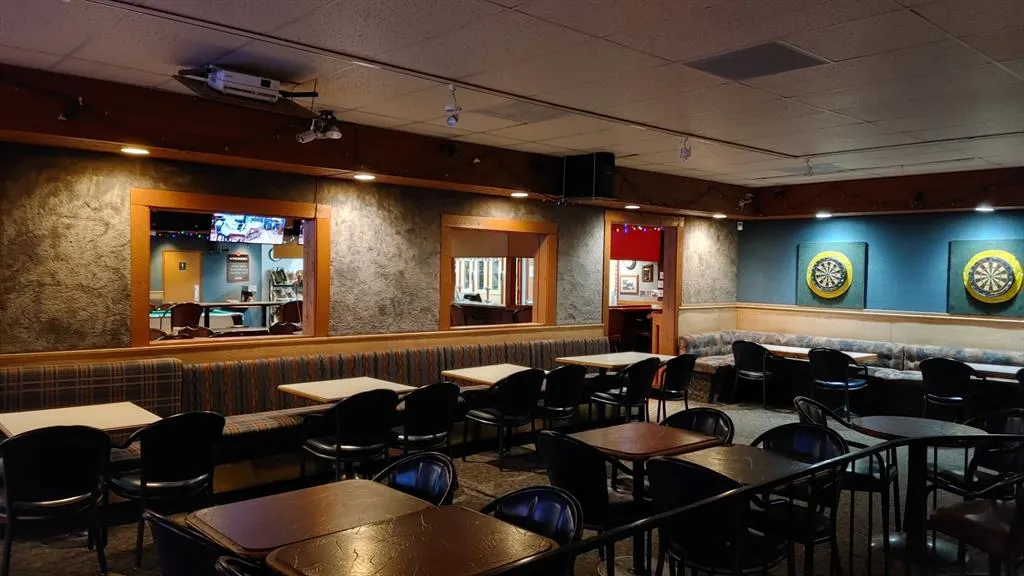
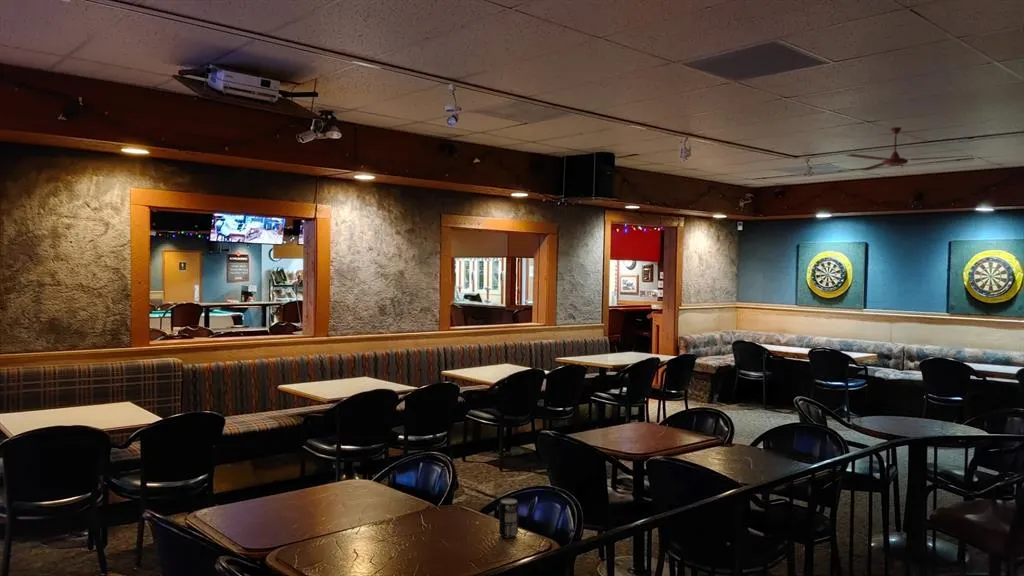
+ beverage can (508, 517)
+ ceiling fan (904, 158)
